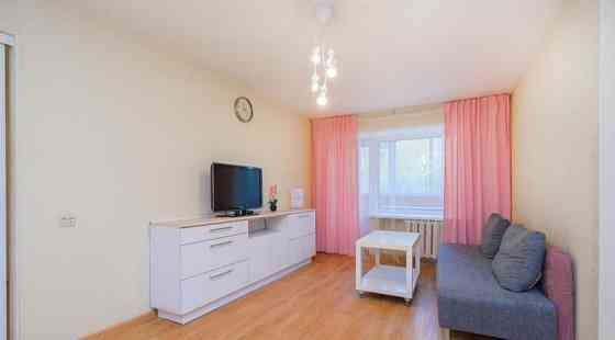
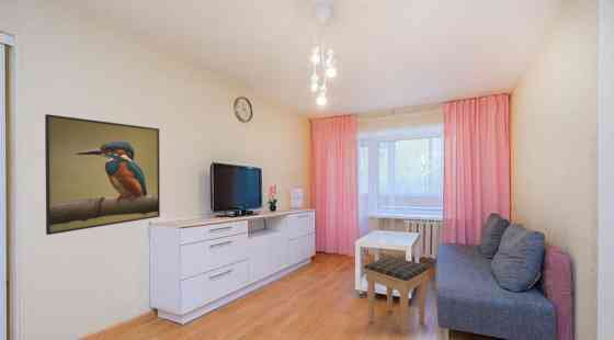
+ footstool (398, 291)
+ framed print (111, 173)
